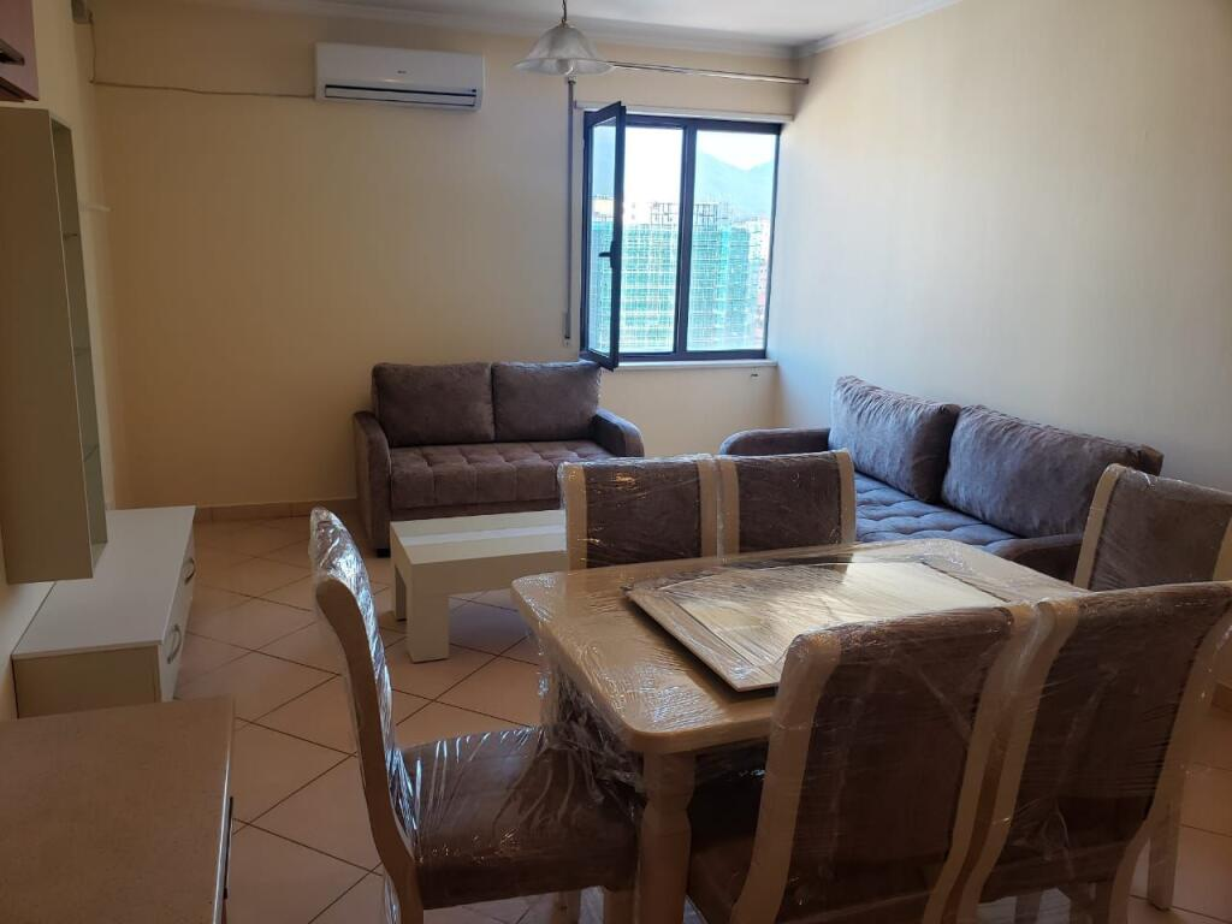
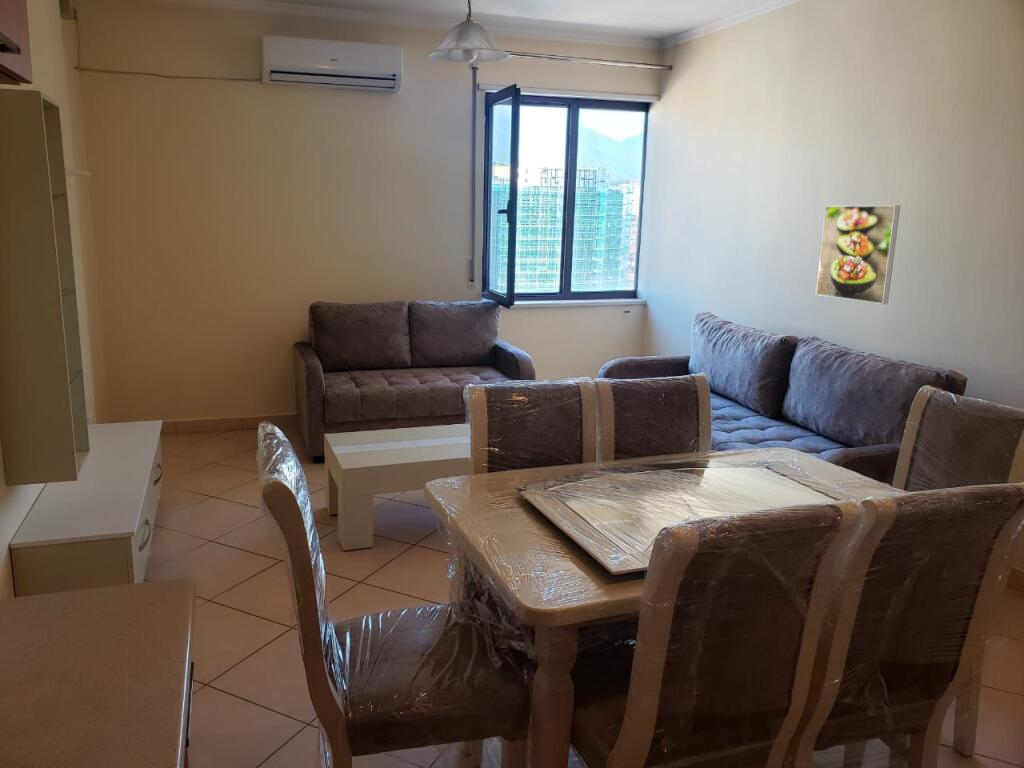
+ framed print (855, 253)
